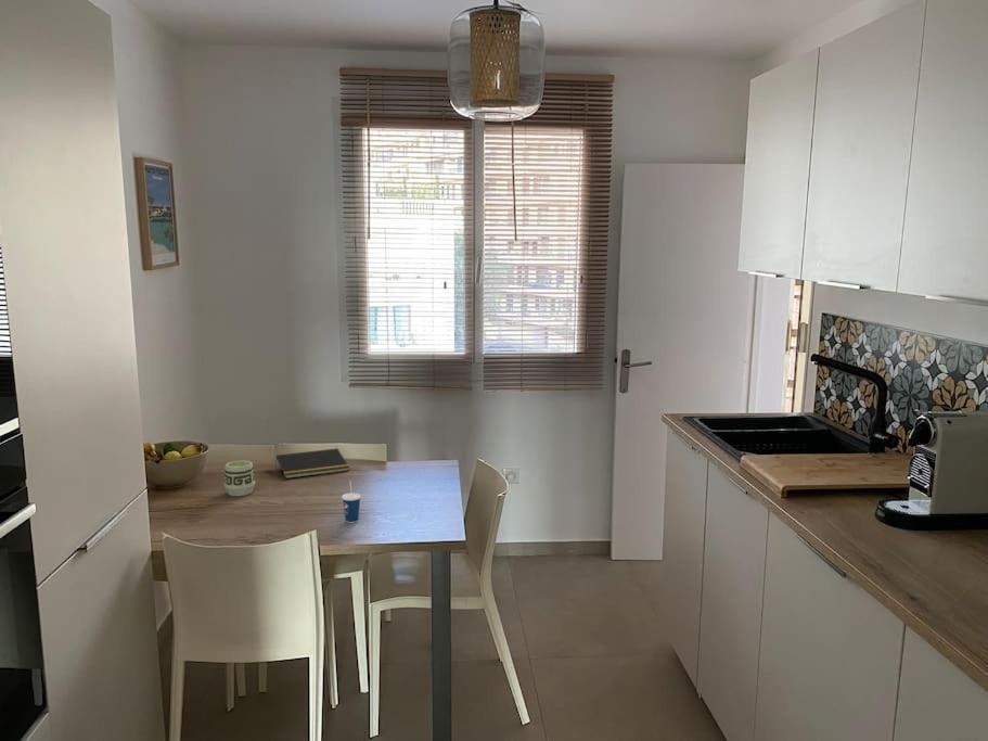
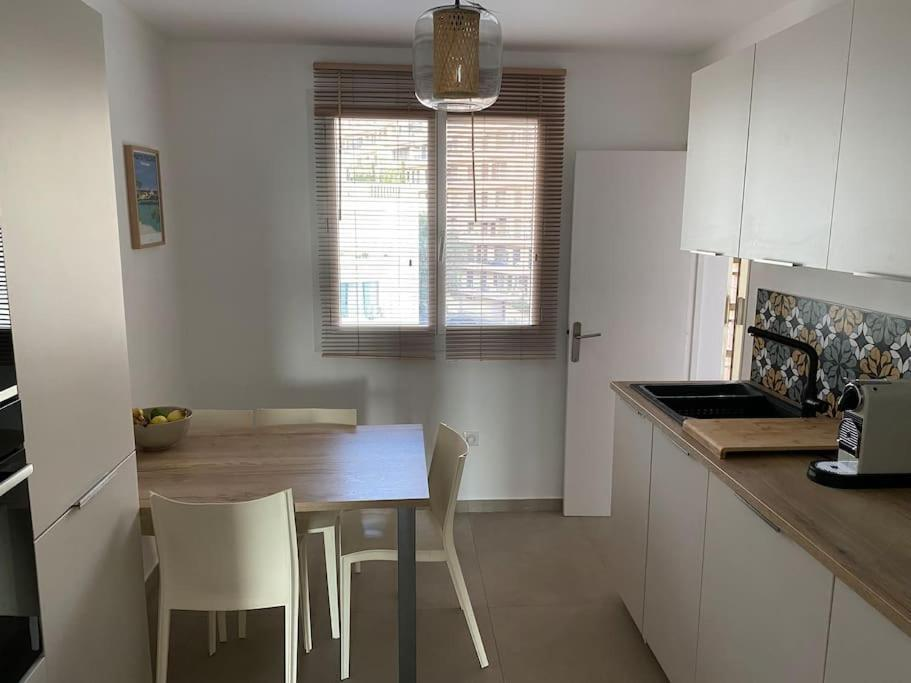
- cup (239, 477)
- notepad (312, 462)
- cup (351, 501)
